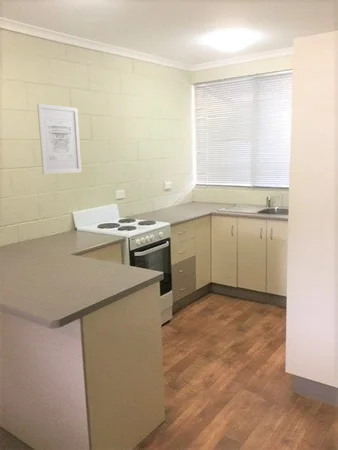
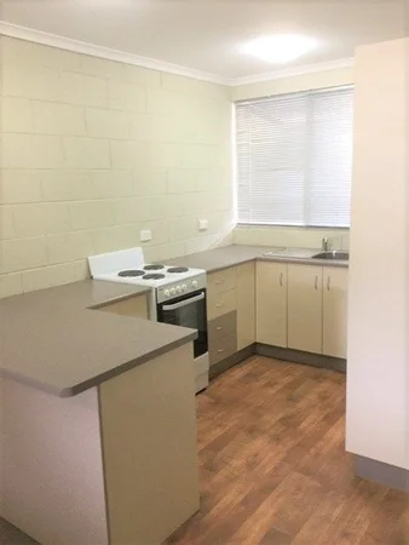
- wall art (60, 140)
